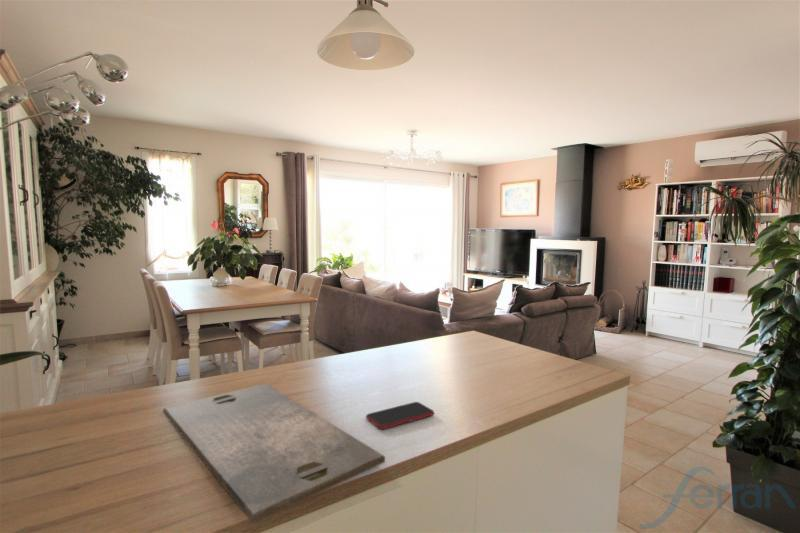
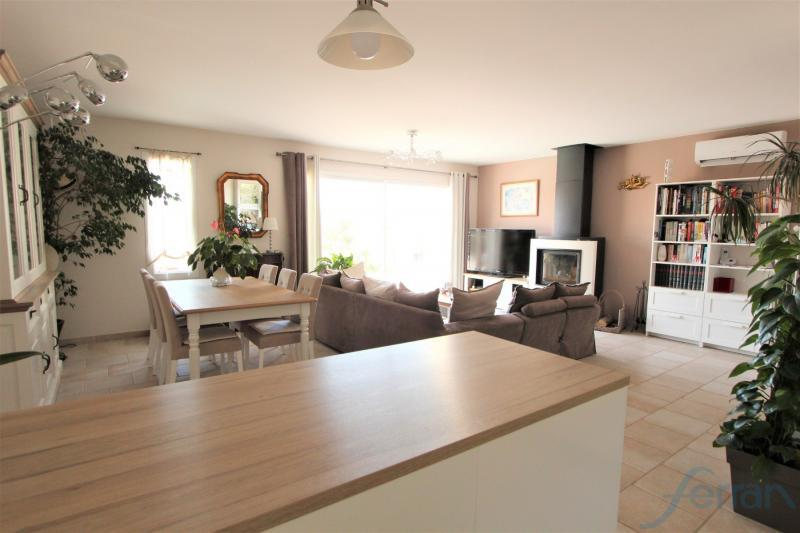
- cutting board (261, 431)
- smartphone (400, 414)
